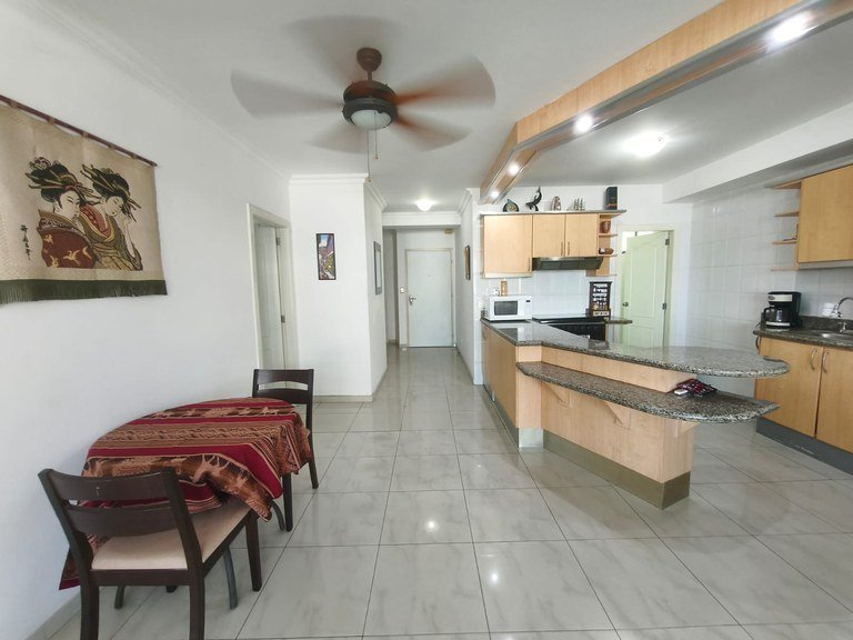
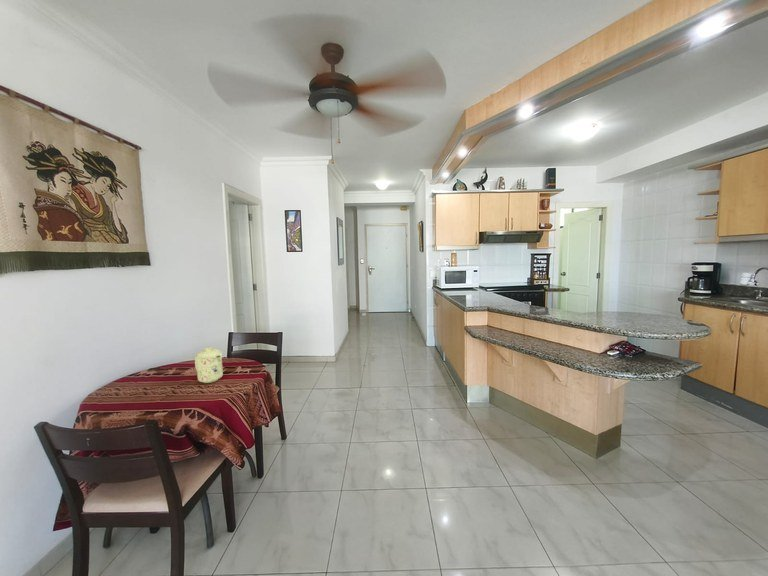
+ mug (208, 363)
